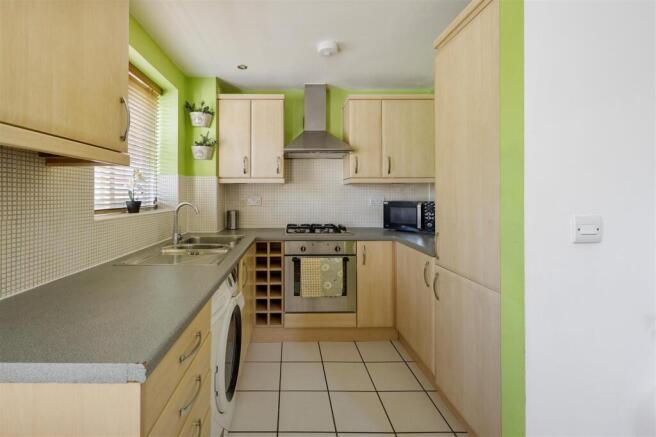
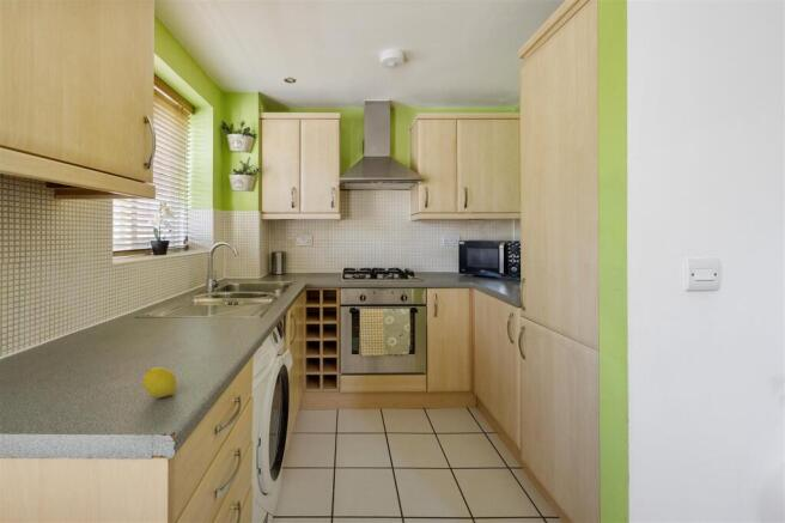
+ fruit (159, 382)
